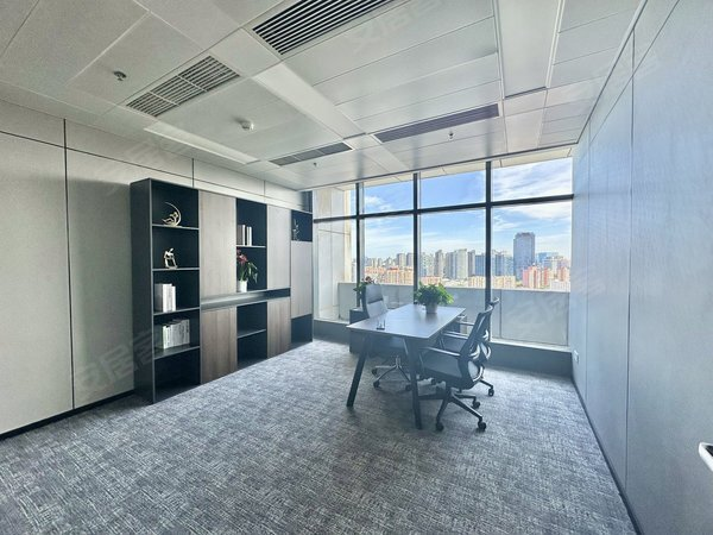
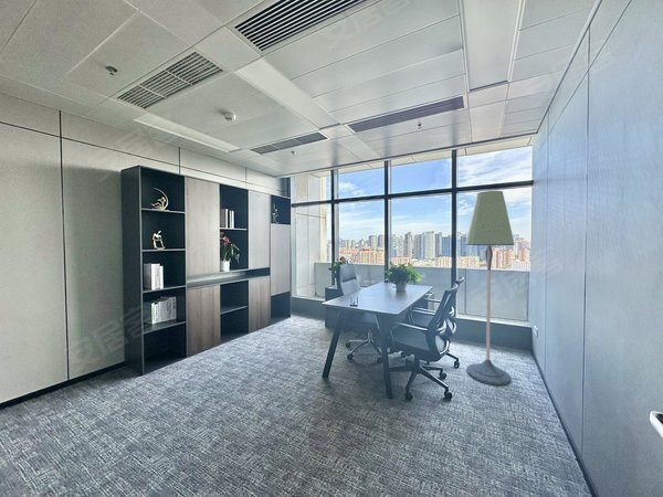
+ floor lamp (488, 284)
